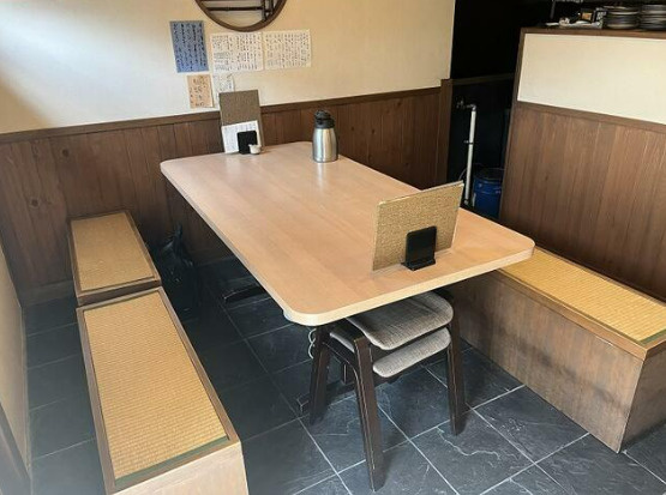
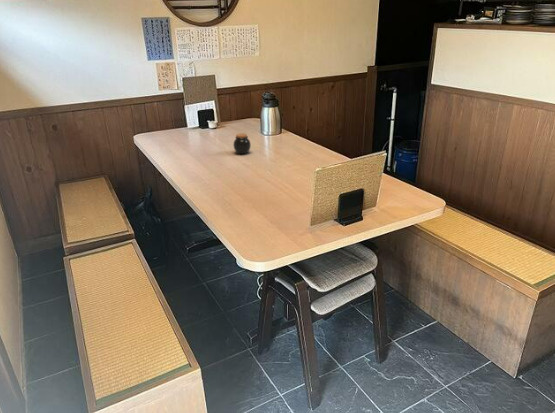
+ jar (242, 143)
